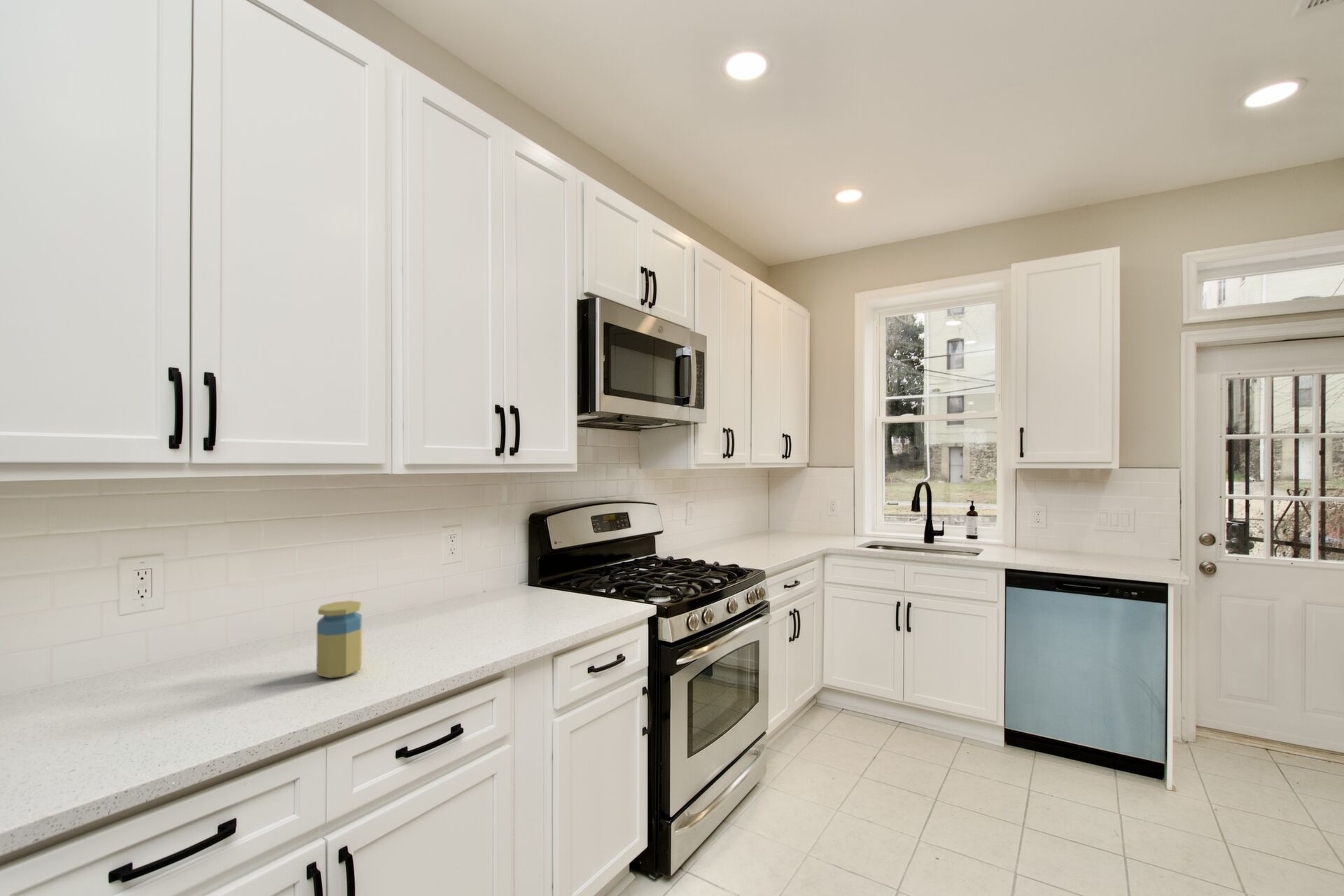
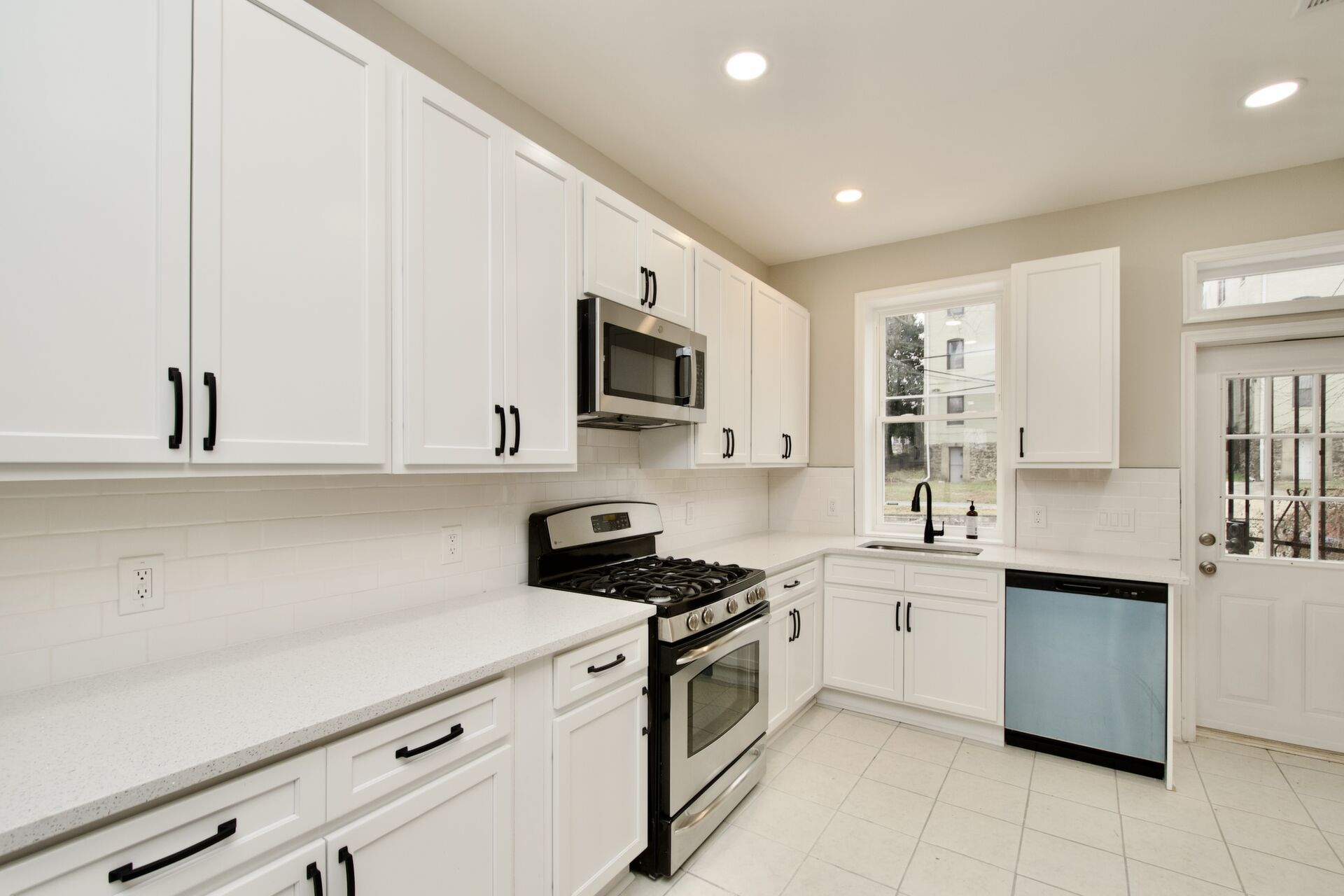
- jar (340, 638)
